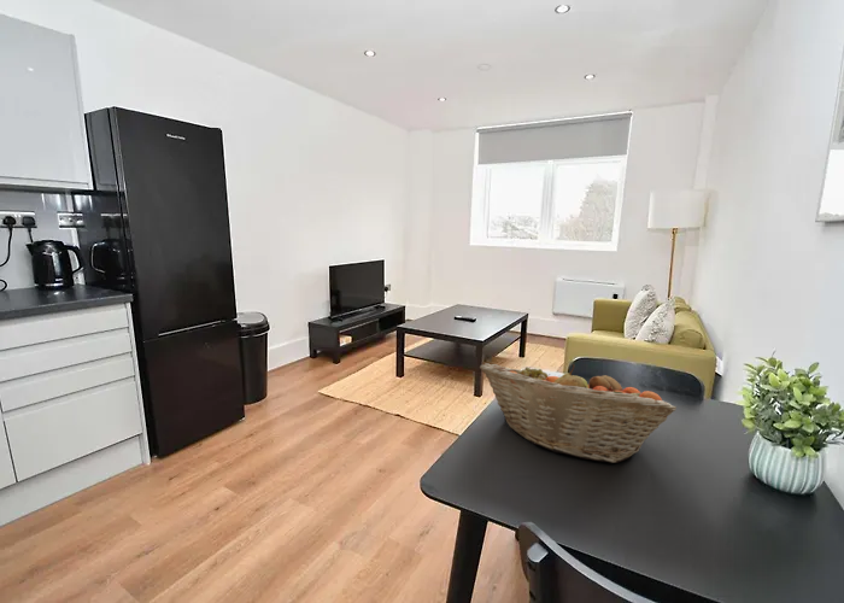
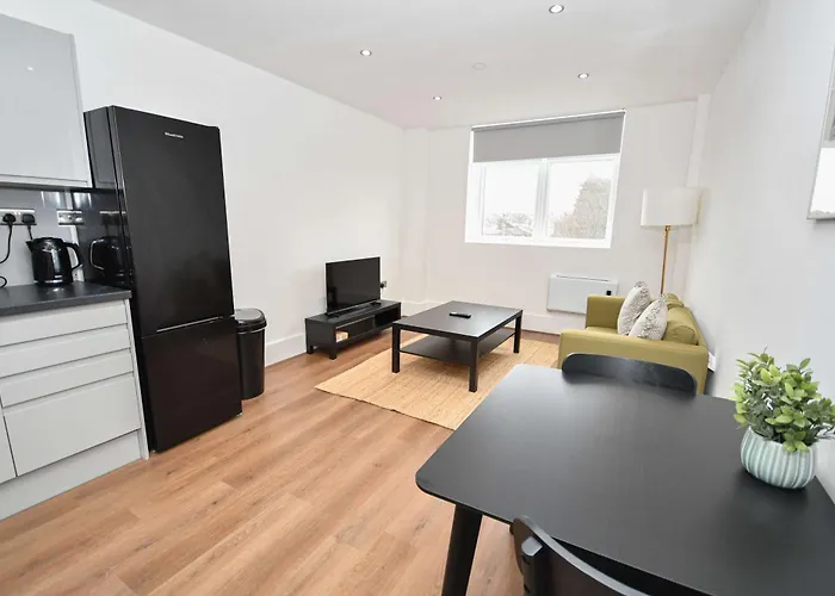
- fruit basket (567, 398)
